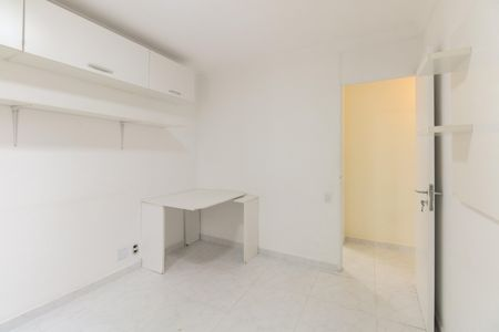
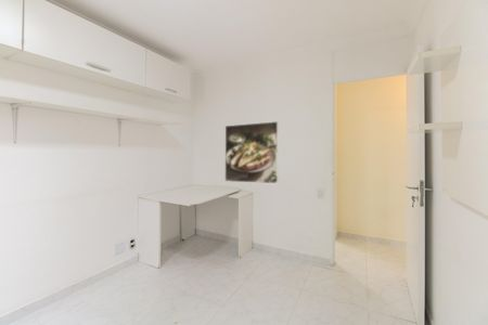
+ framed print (249, 153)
